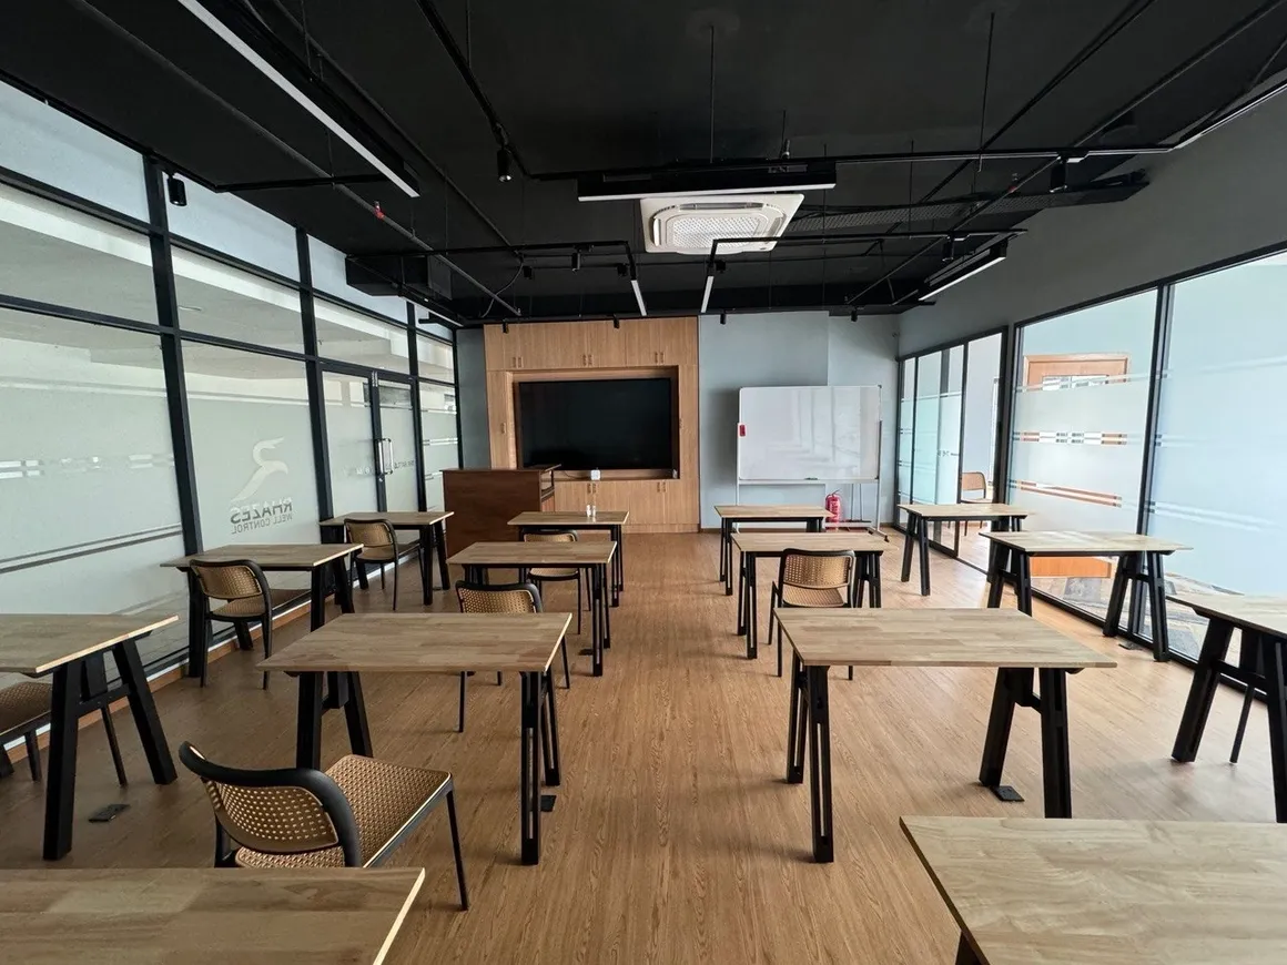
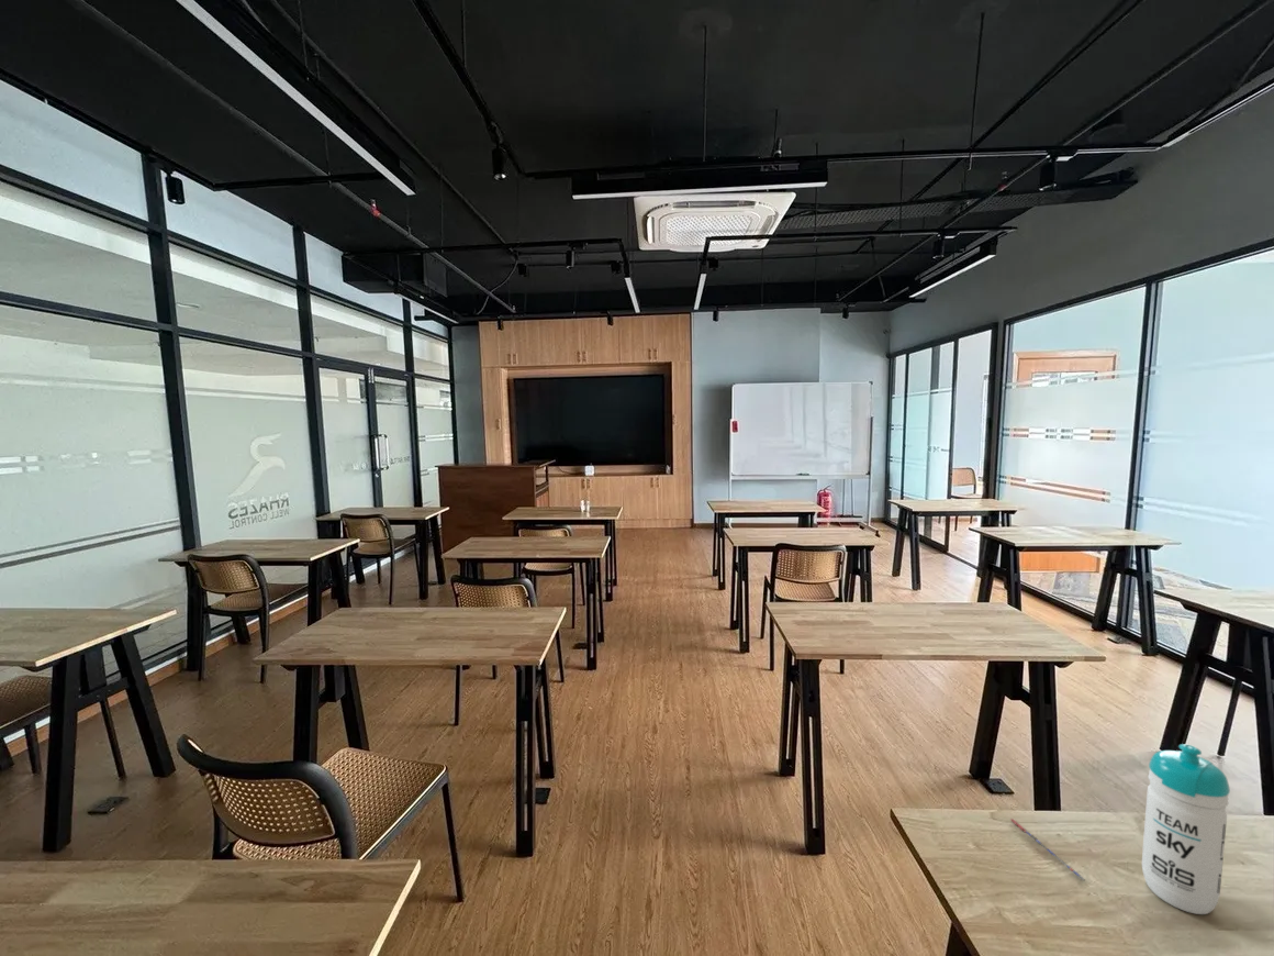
+ water bottle (1184, 821)
+ pen (1044, 847)
